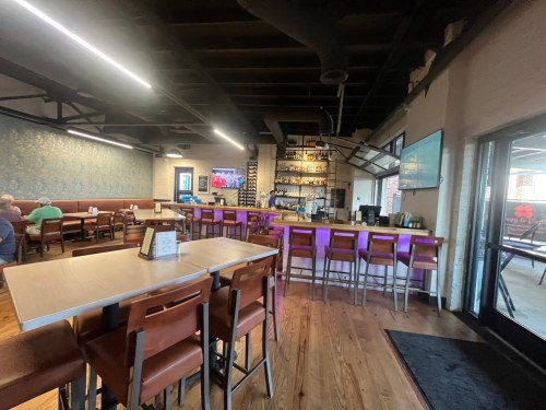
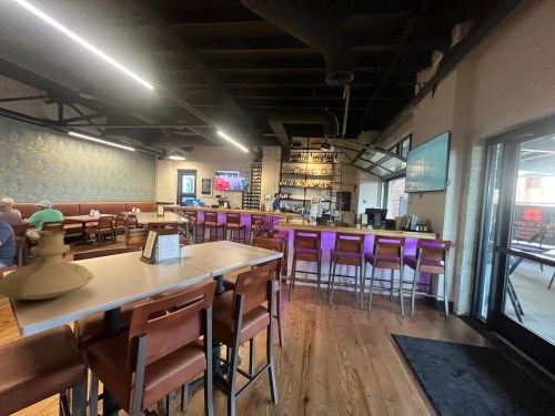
+ vase (49, 263)
